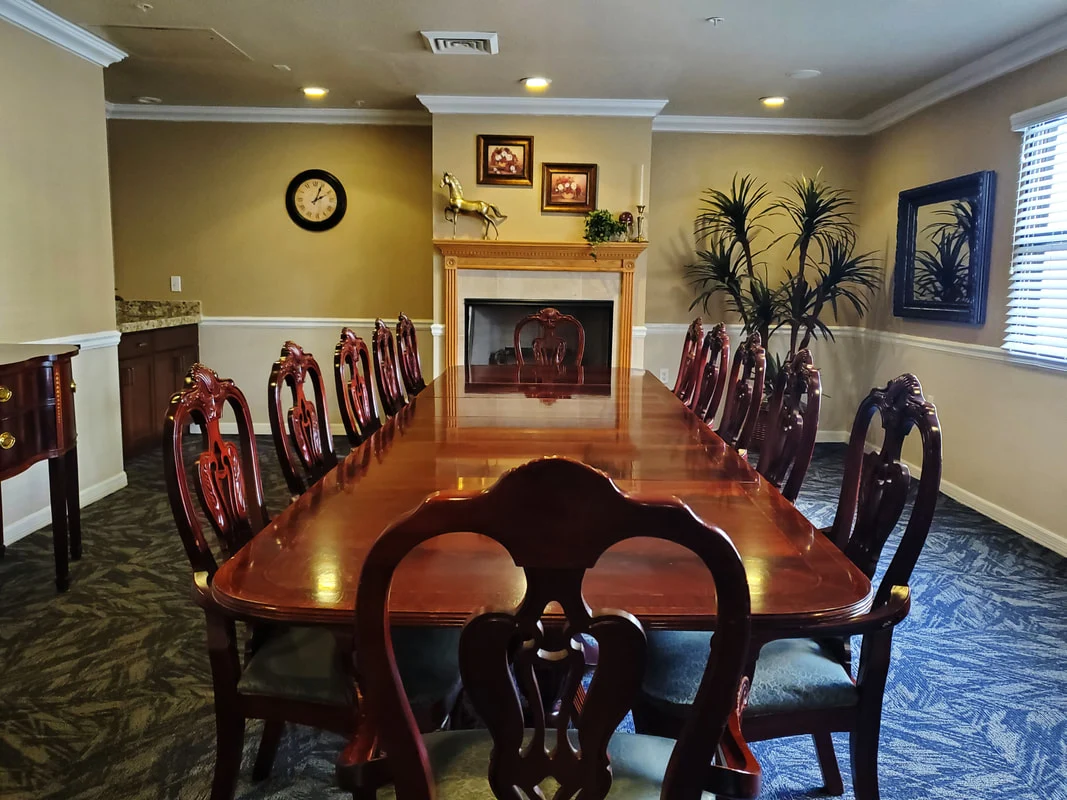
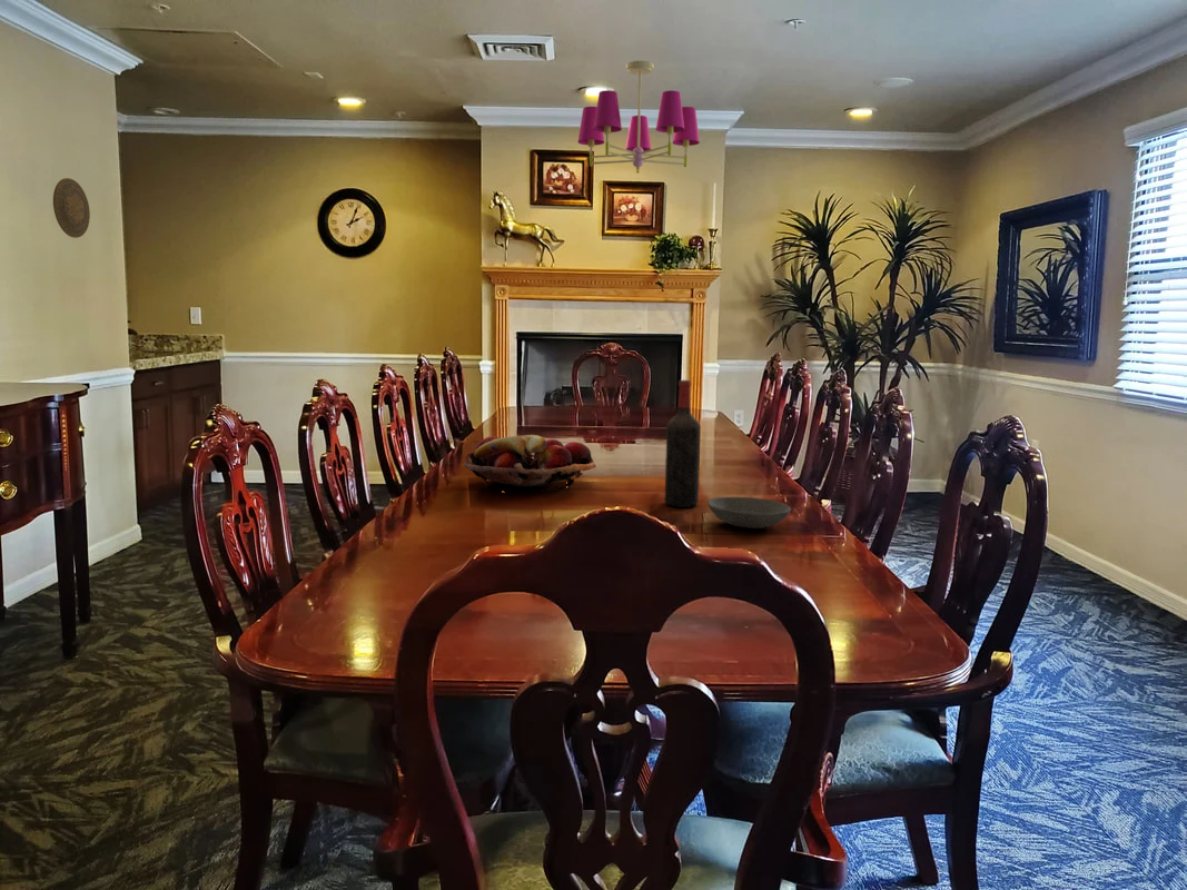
+ chandelier (639, 120)
+ wine bottle (683, 442)
+ fruit basket (530, 459)
+ bowl (748, 514)
+ decorative plate (73, 208)
